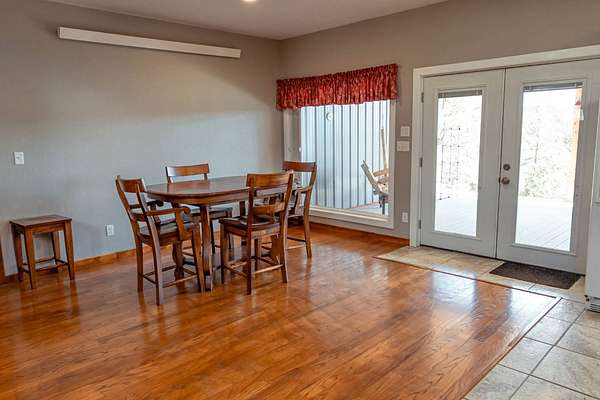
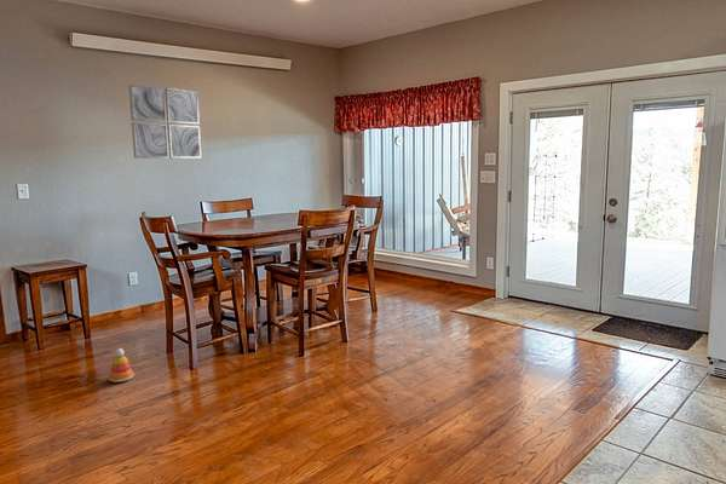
+ wall art (167, 125)
+ stacking toy (120, 363)
